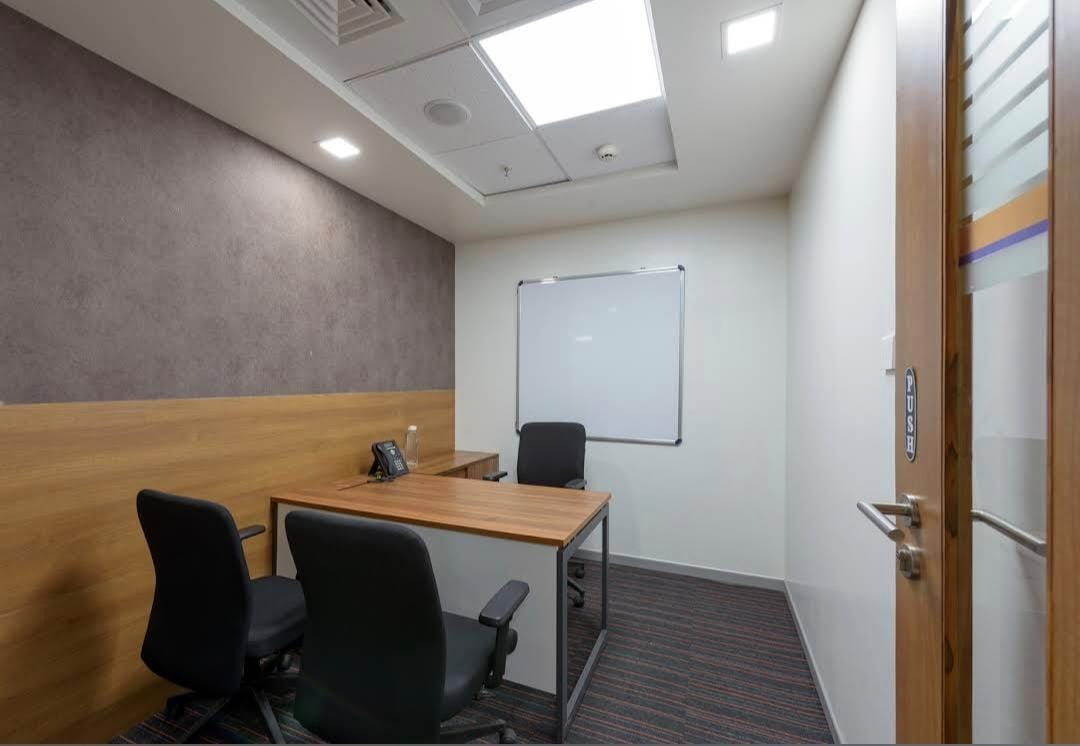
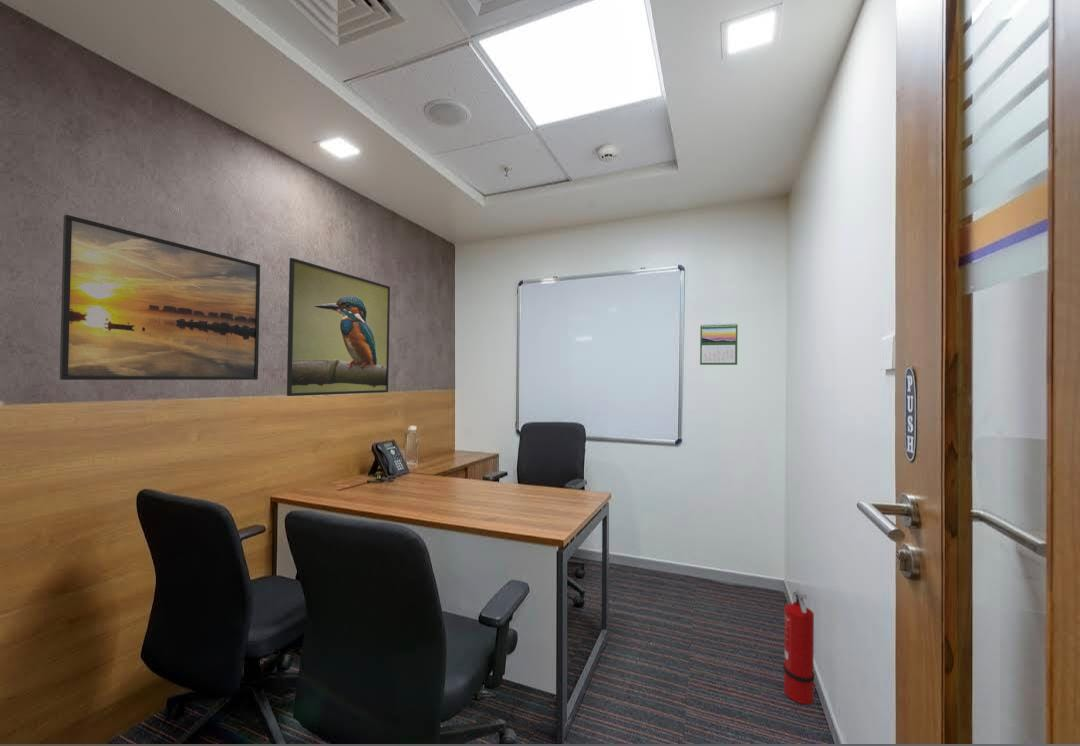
+ fire extinguisher (799, 641)
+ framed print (345, 333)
+ calendar (718, 344)
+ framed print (177, 311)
